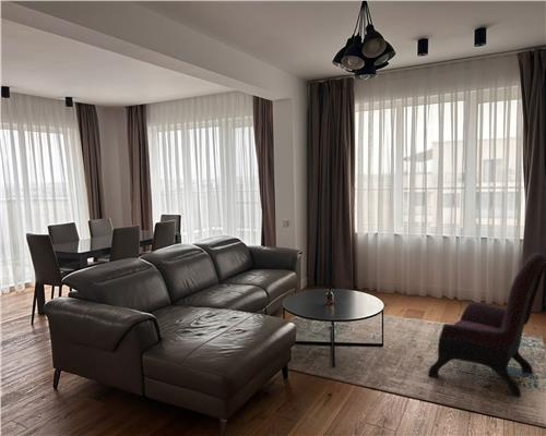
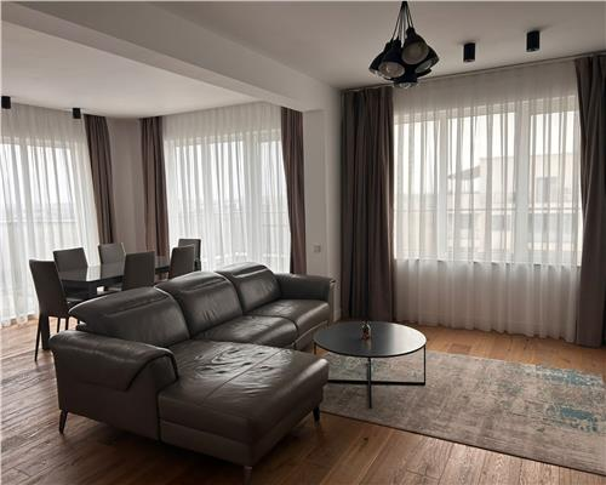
- armchair (488, 313)
